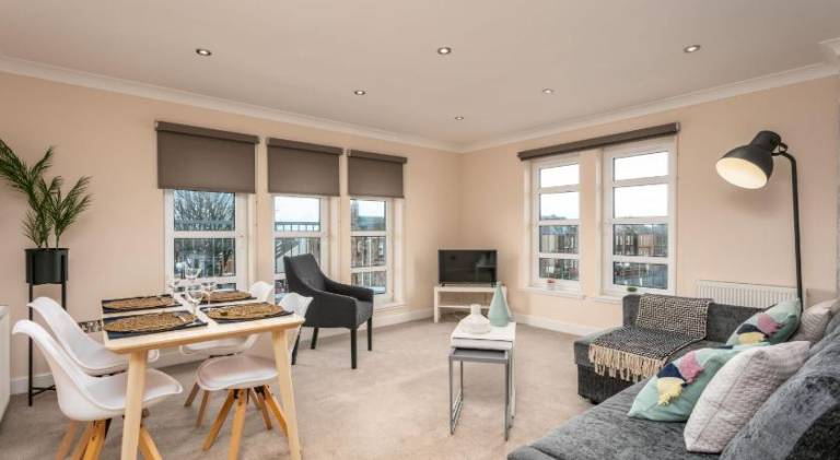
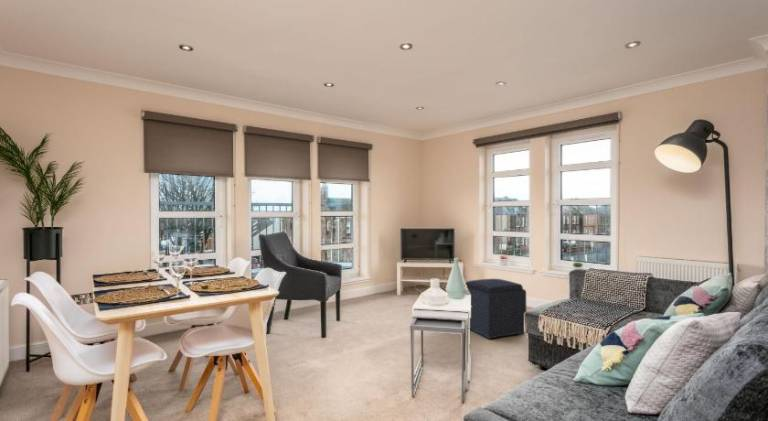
+ ottoman (493, 305)
